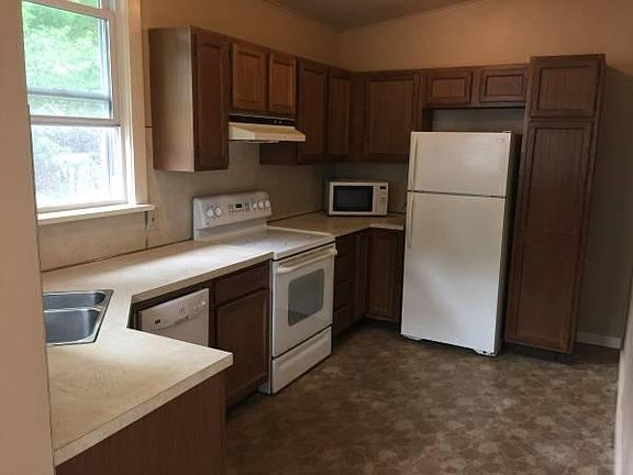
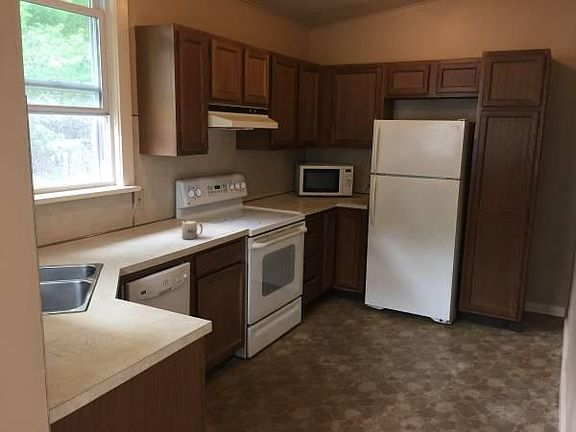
+ mug (192, 229)
